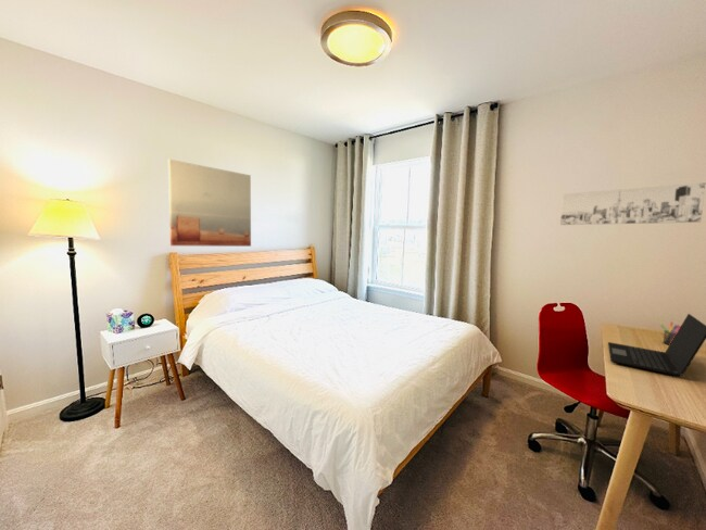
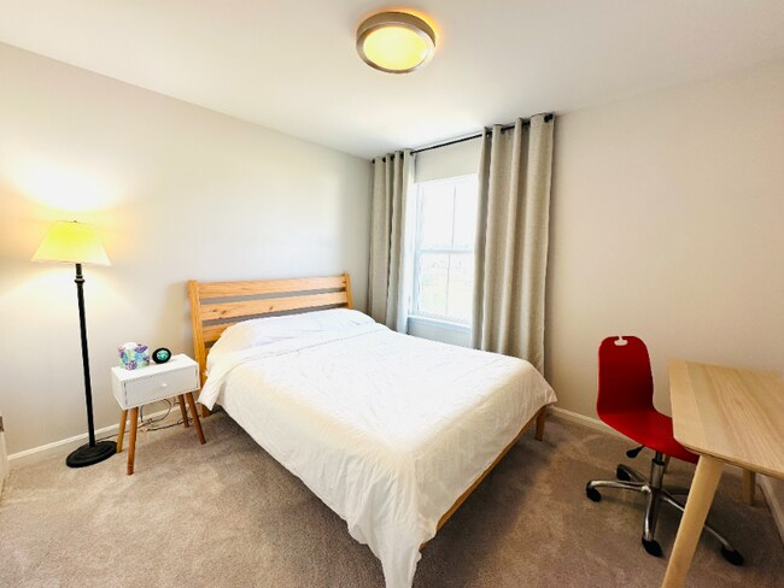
- wall art (623, 206)
- laptop (646, 349)
- wall art (213, 207)
- pen holder (669, 332)
